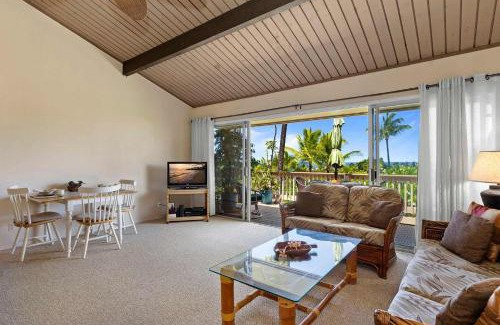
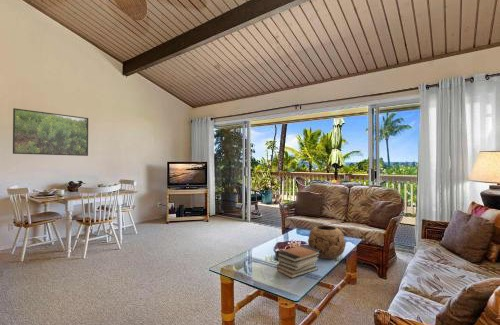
+ decorative bowl (326, 241)
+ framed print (54, 134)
+ book stack (298, 260)
